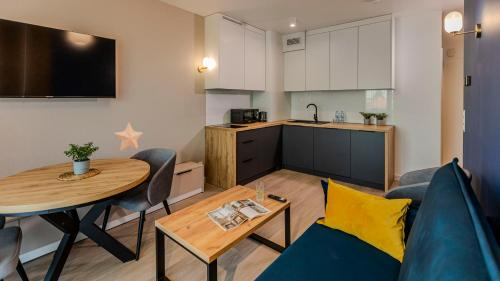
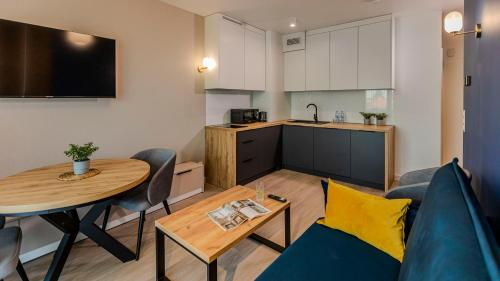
- decorative star (129, 136)
